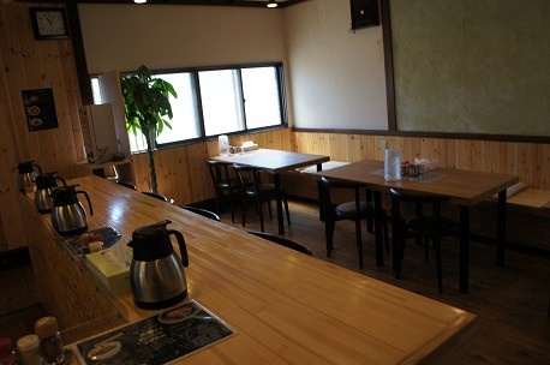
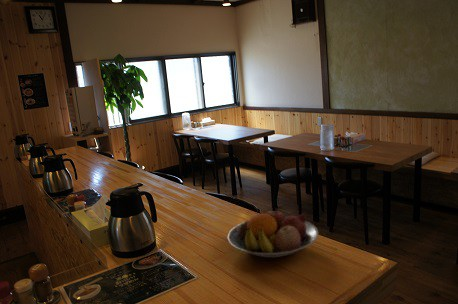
+ fruit bowl (272, 229)
